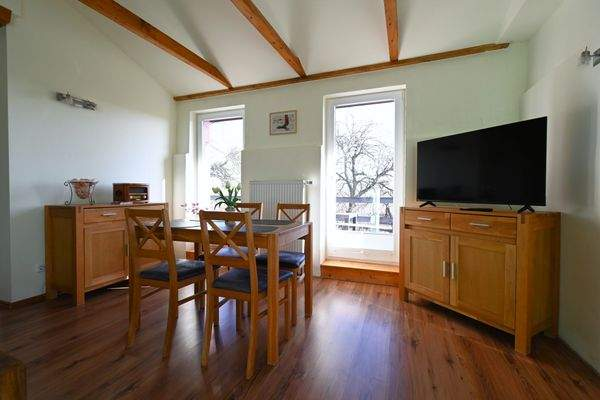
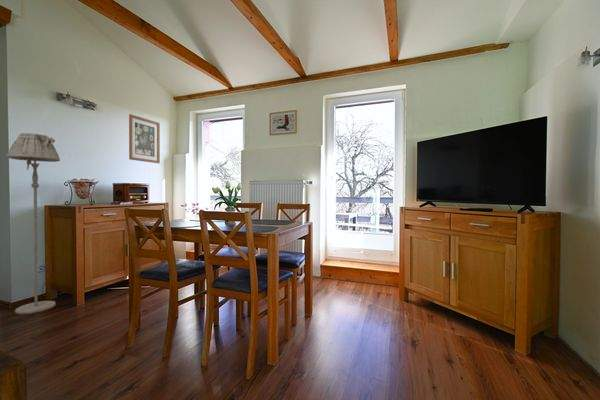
+ wall art (145, 140)
+ floor lamp (35, 221)
